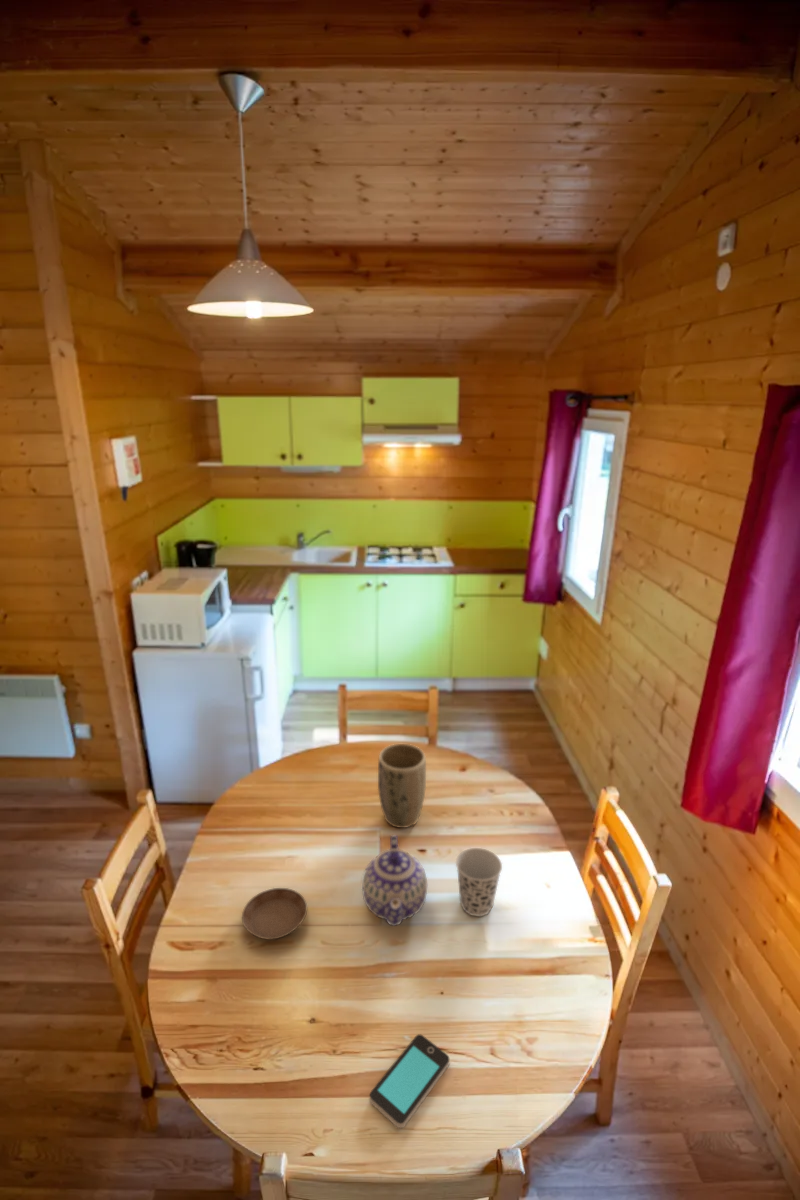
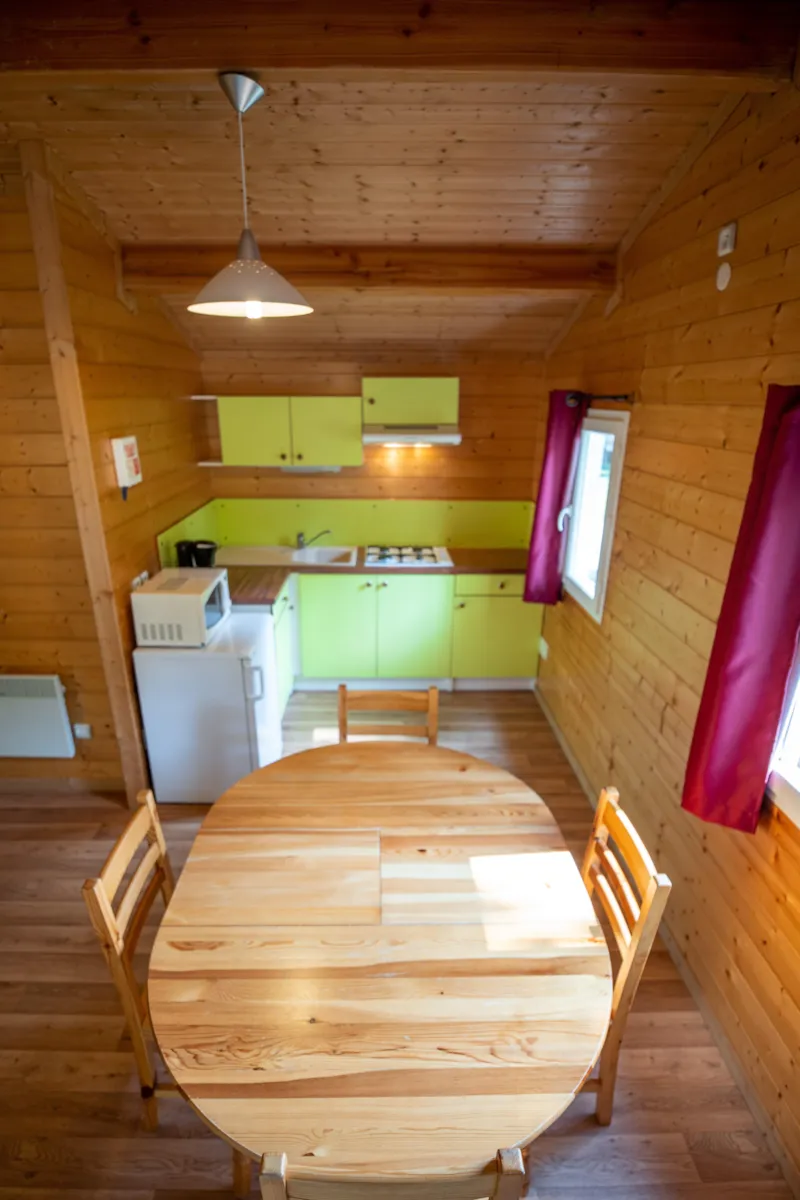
- cup (477, 884)
- plant pot (401, 786)
- saucer (275, 915)
- teapot (394, 879)
- smartphone (410, 1078)
